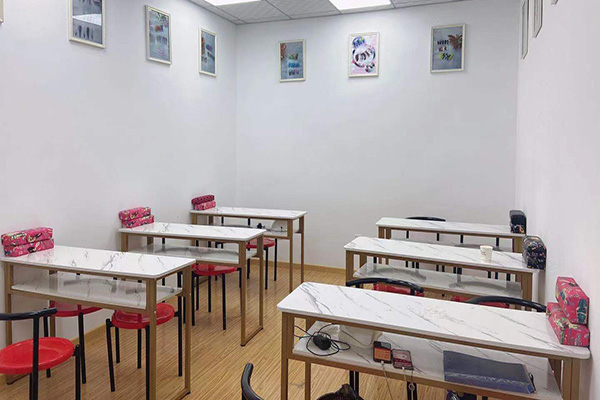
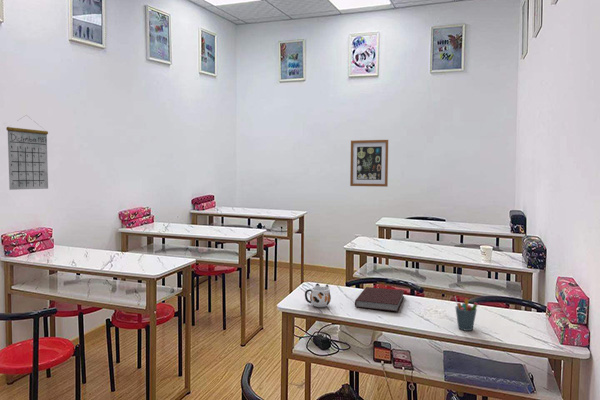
+ notebook (380, 298)
+ mug (317, 295)
+ calendar (28, 152)
+ pen holder (465, 312)
+ wall art (369, 163)
